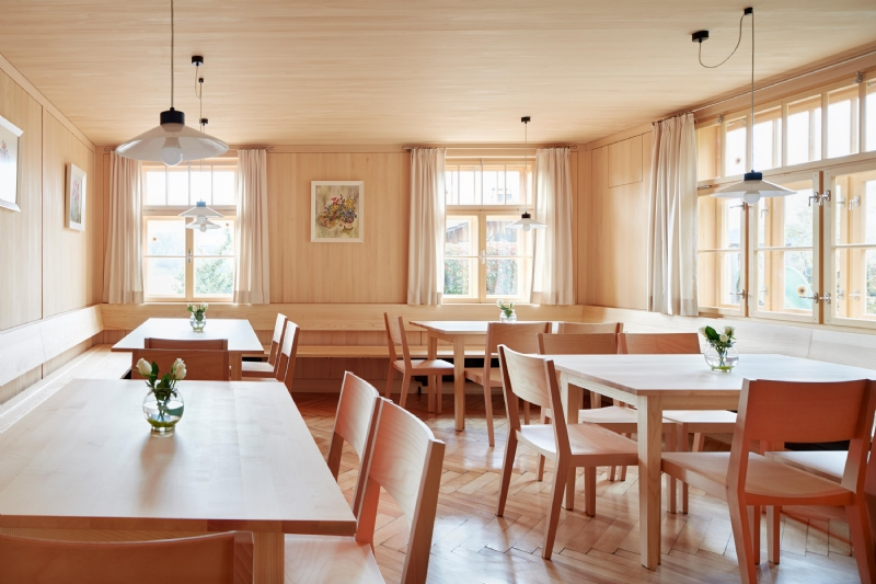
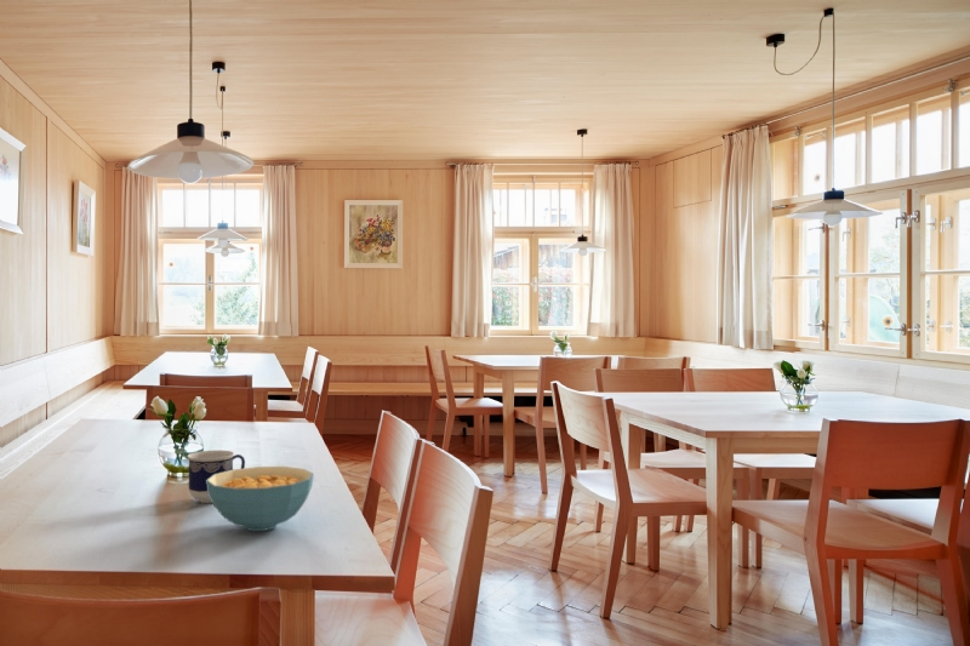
+ cereal bowl (261, 501)
+ cup (217, 473)
